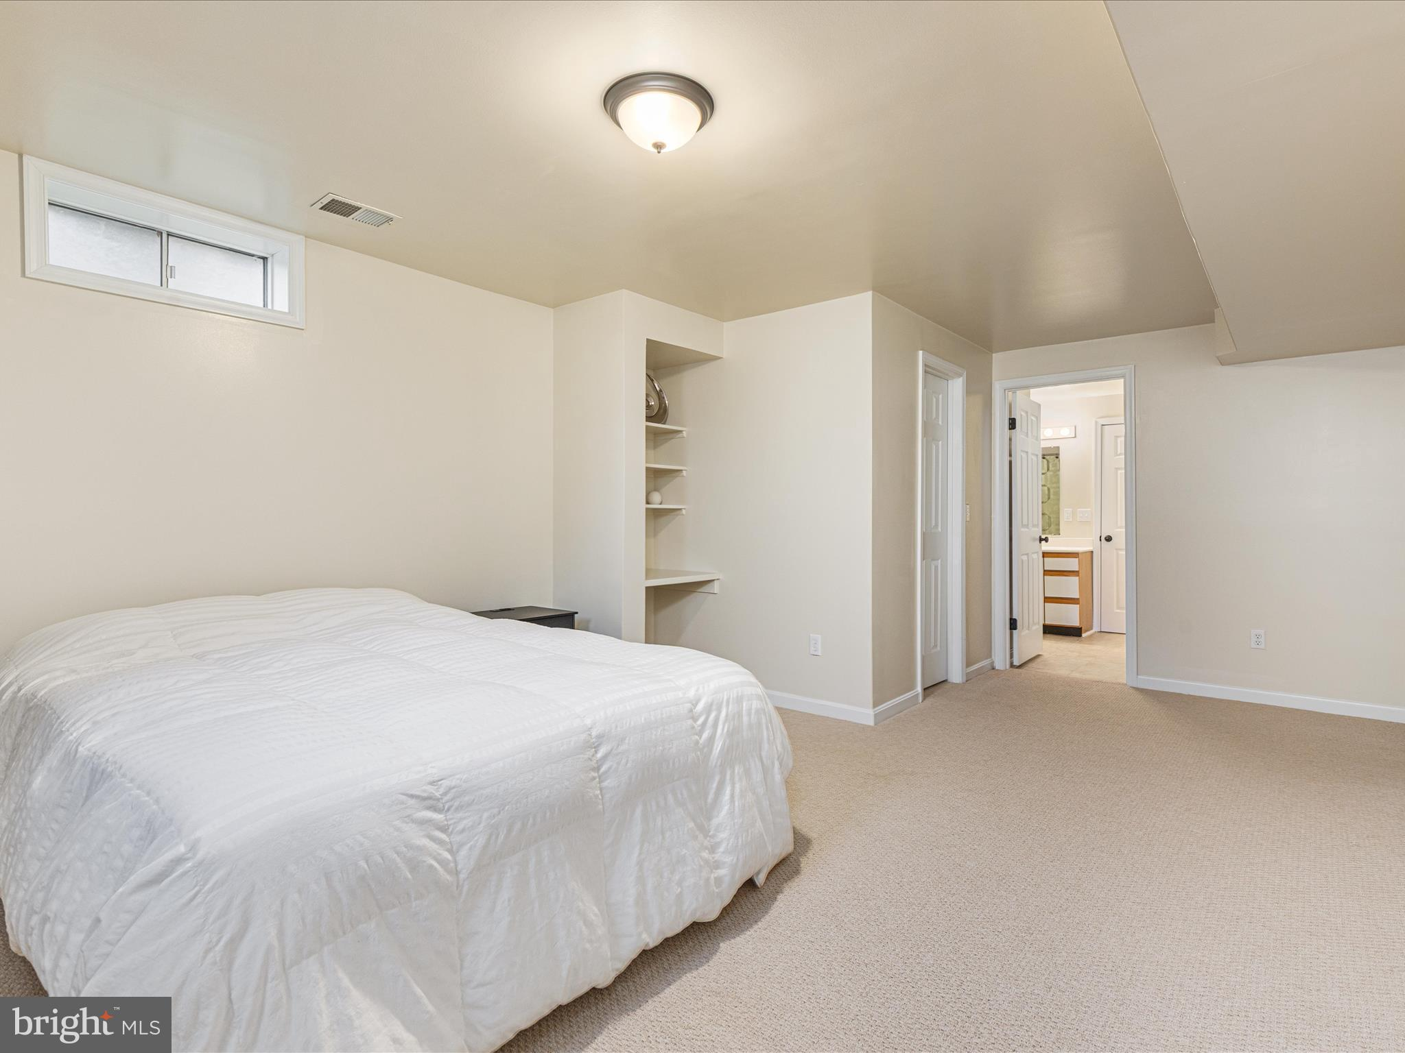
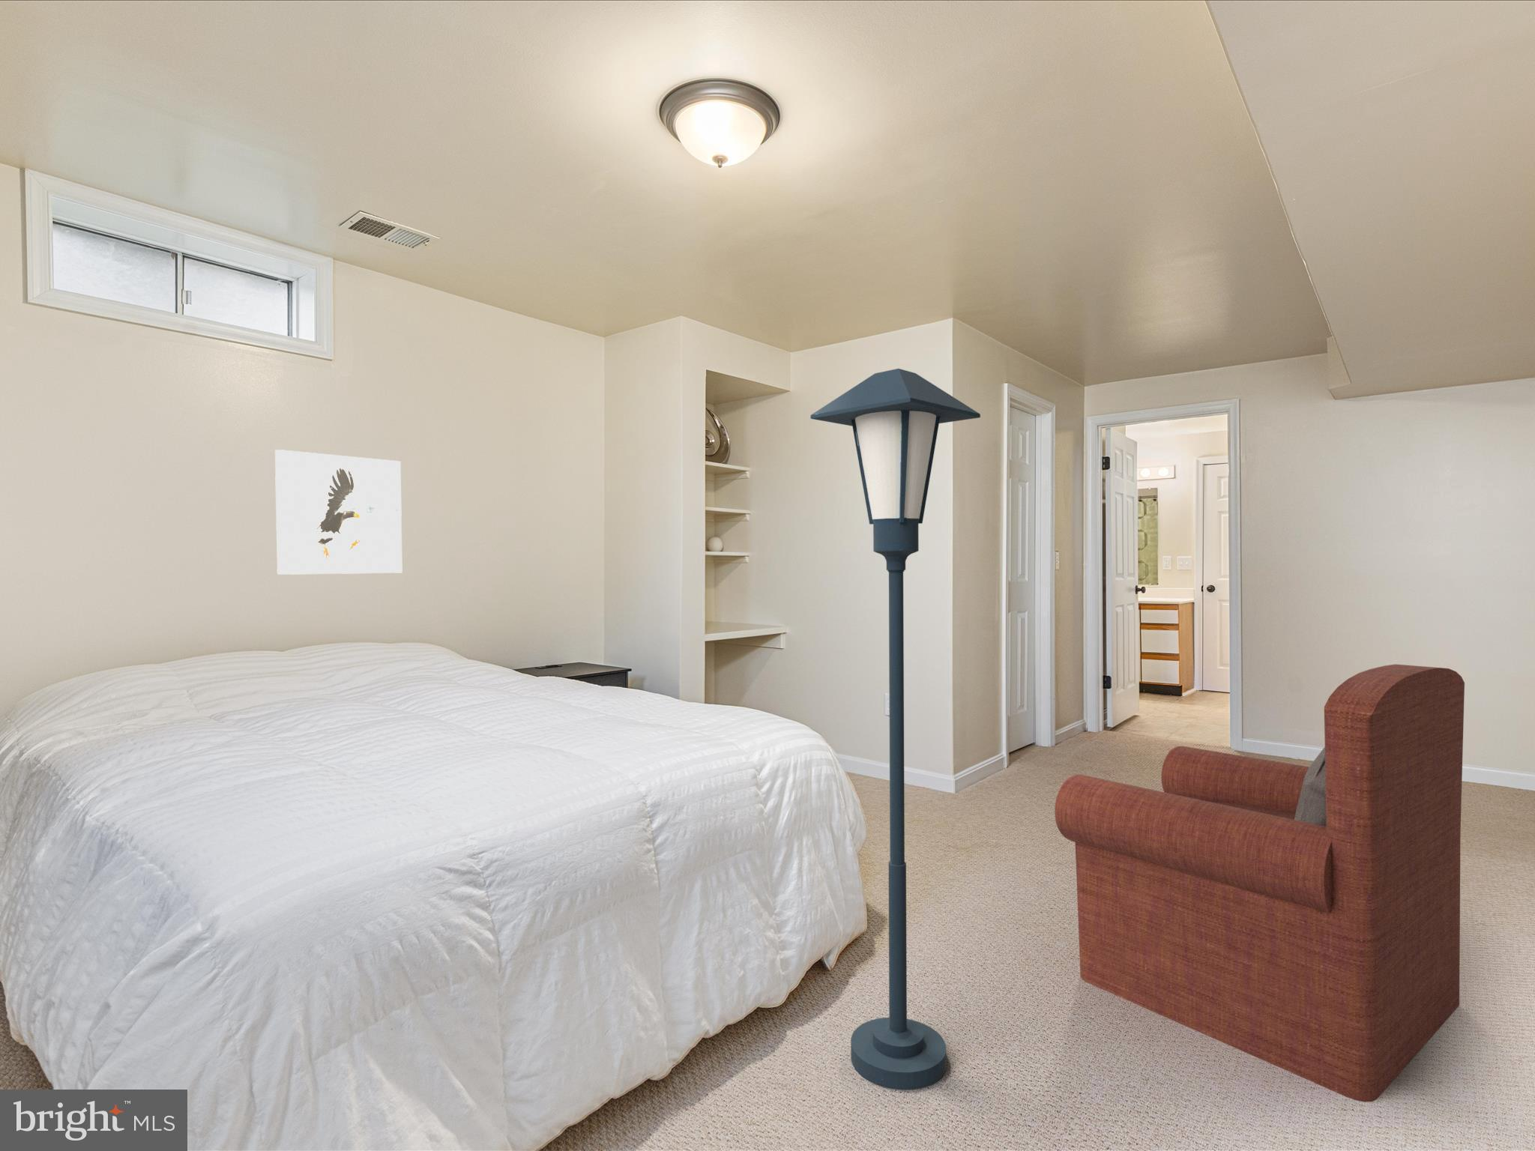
+ floor lamp (897, 718)
+ armchair (1253, 821)
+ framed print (342, 515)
